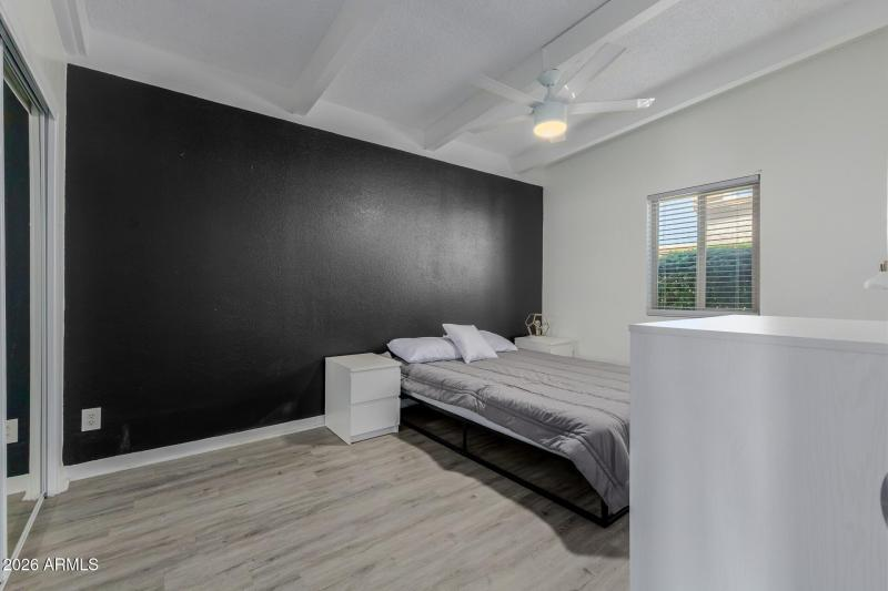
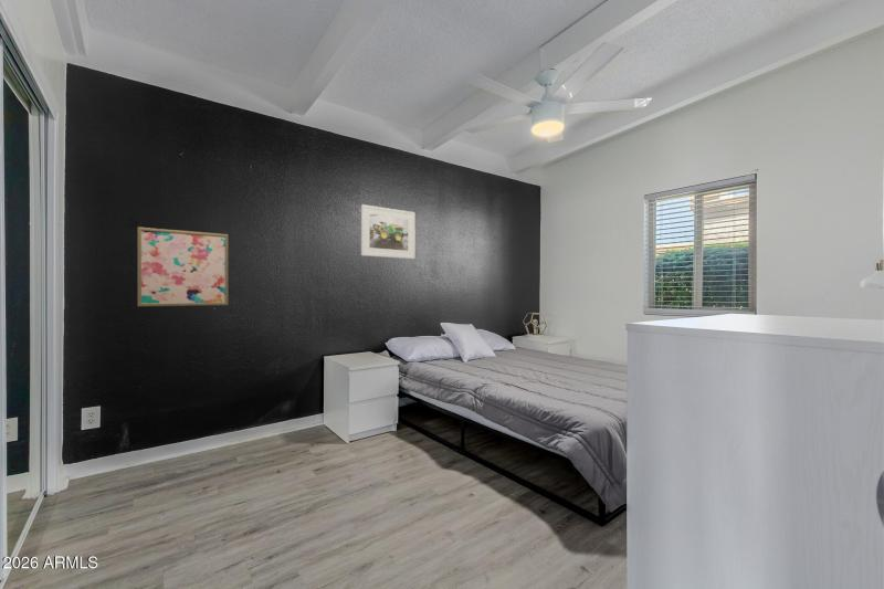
+ wall art (185, 267)
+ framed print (389, 232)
